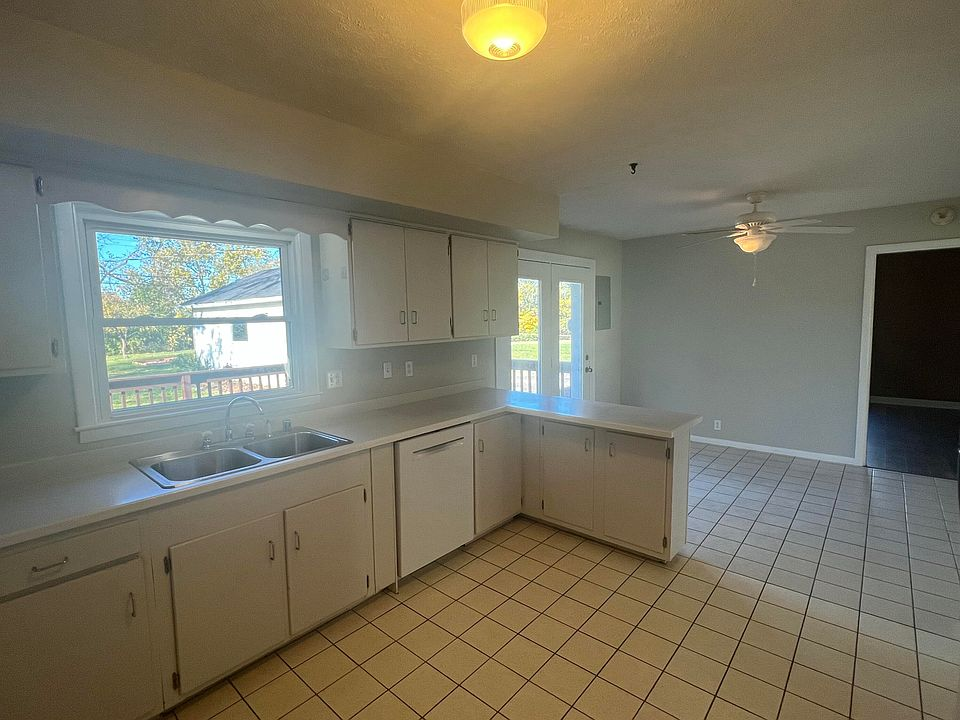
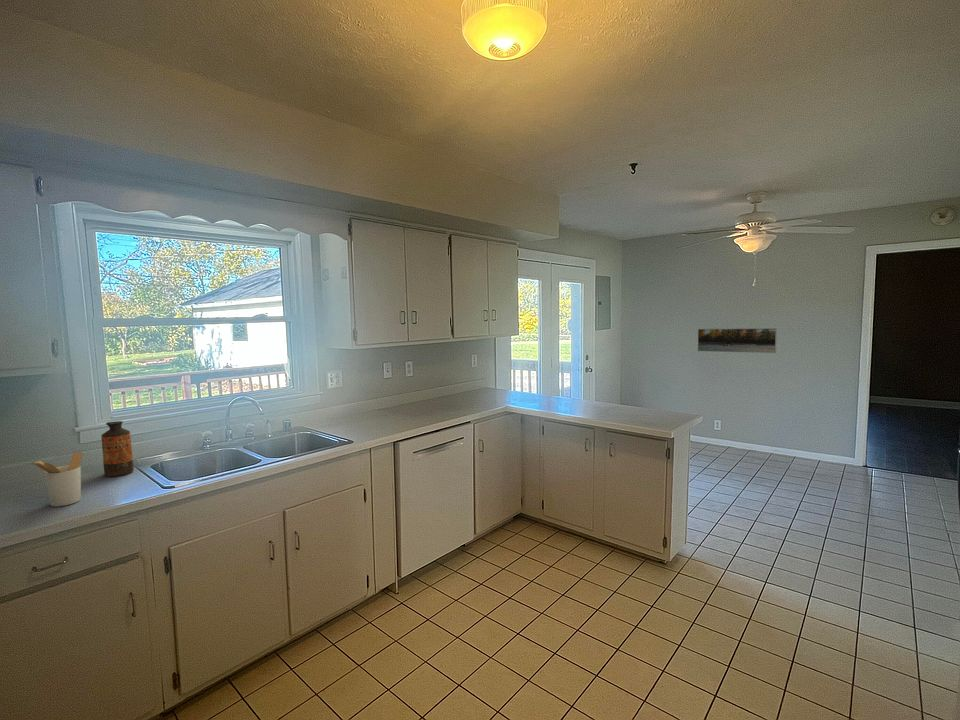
+ utensil holder (57, 479)
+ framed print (735, 340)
+ bottle (117, 447)
